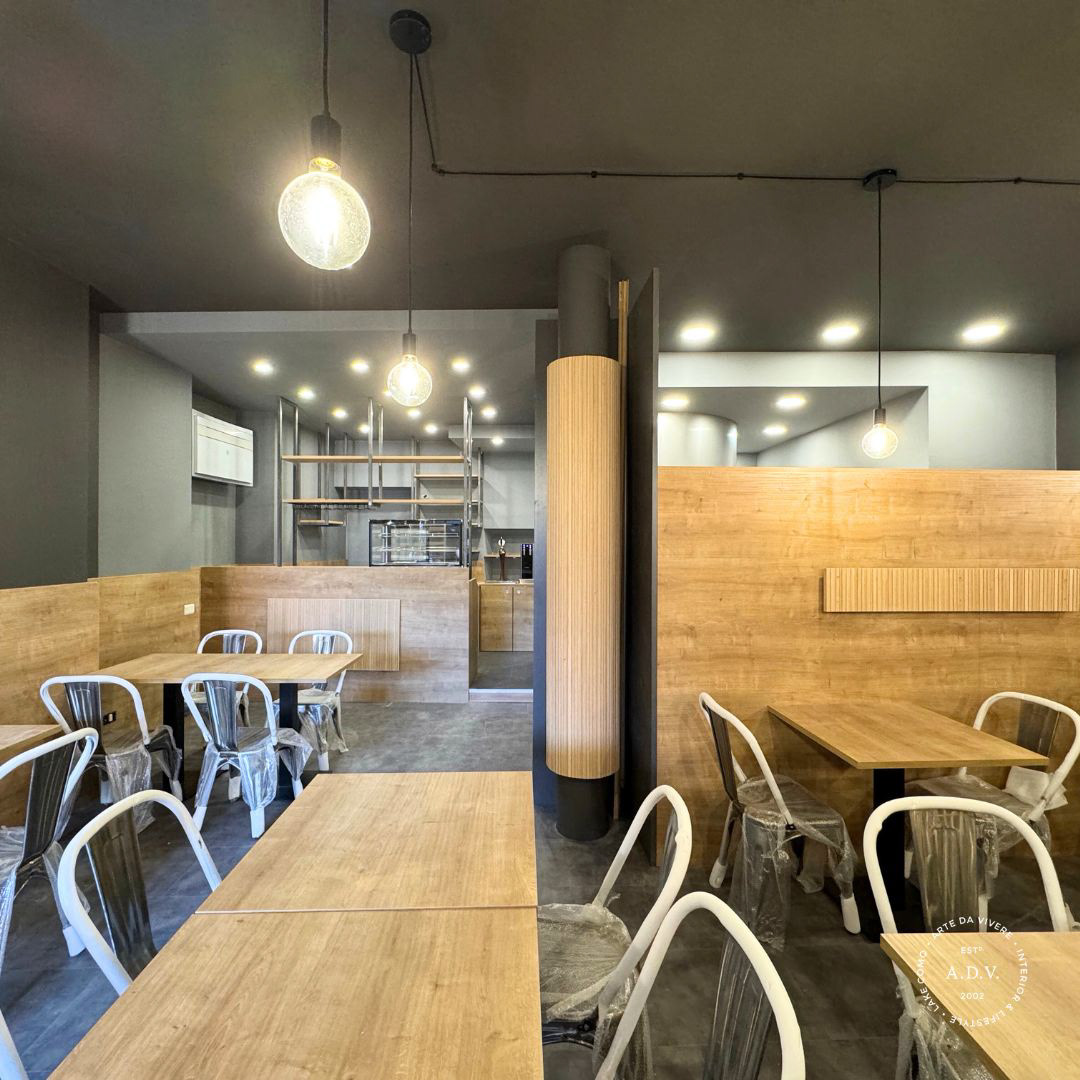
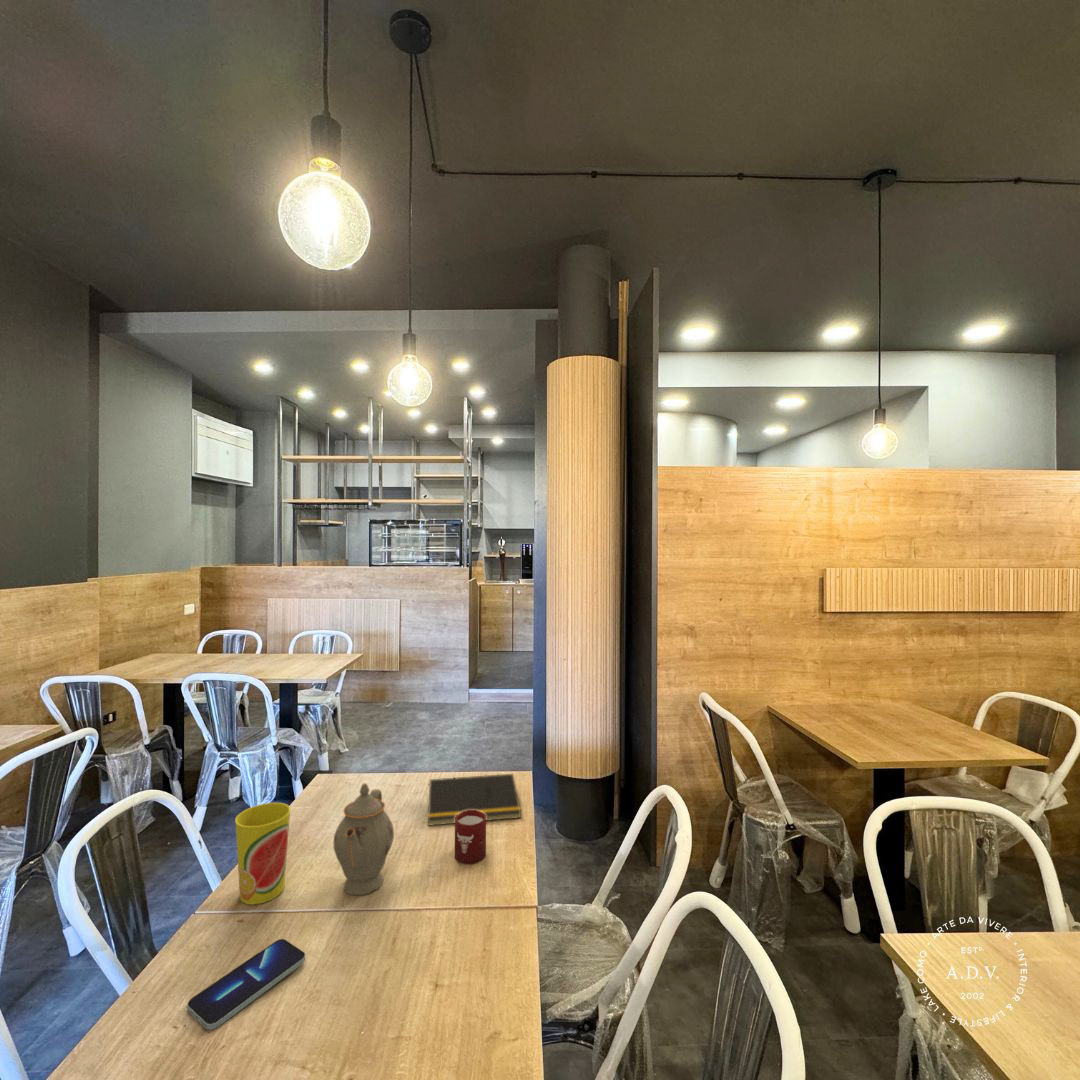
+ notepad (473, 797)
+ smartphone (249, 980)
+ chinaware (364, 833)
+ cup (471, 832)
+ cup (262, 852)
